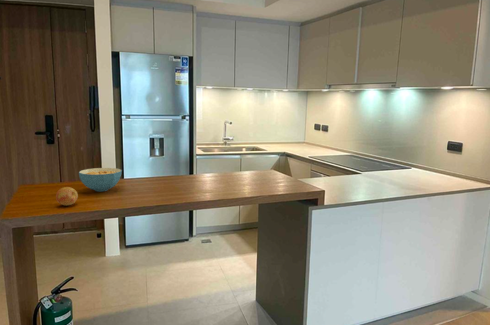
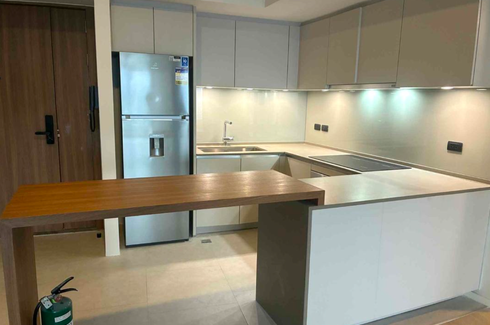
- cereal bowl (101, 180)
- fruit (66, 196)
